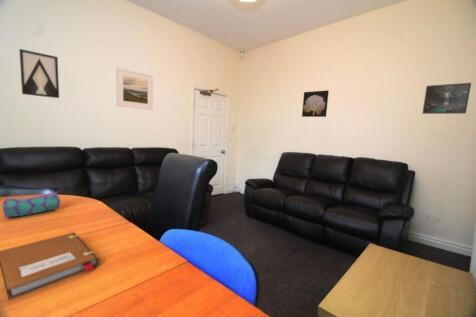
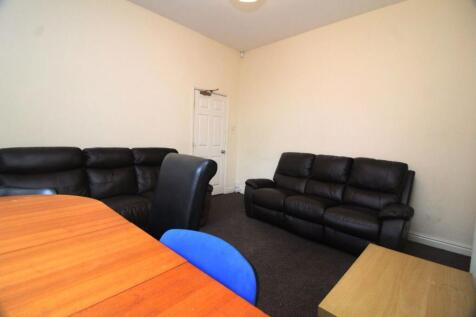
- wall art (40, 74)
- pencil case (32, 203)
- notebook (50, 259)
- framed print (445, 99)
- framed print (135, 90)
- wall art (314, 104)
